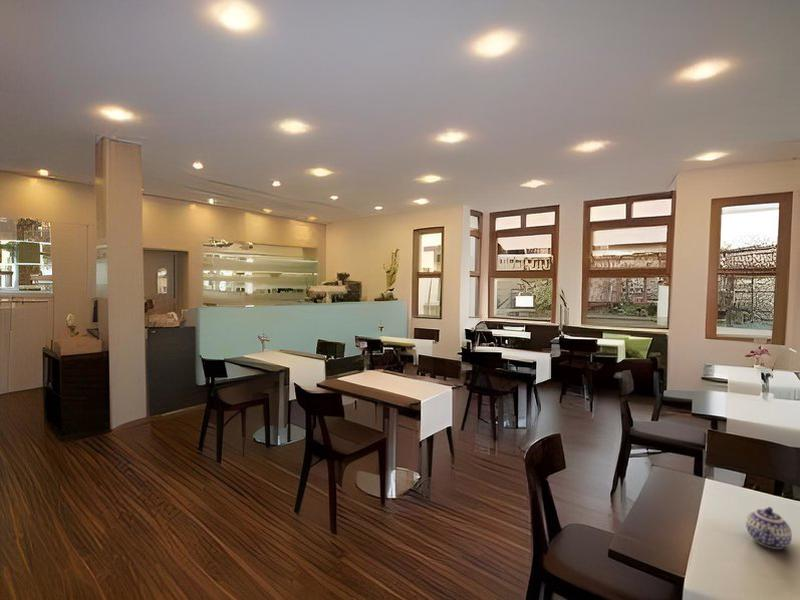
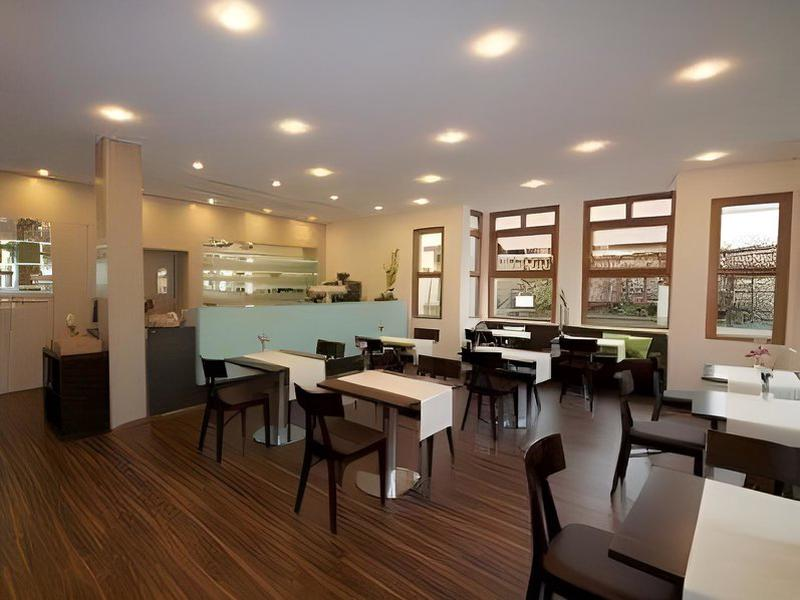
- teapot (768, 525)
